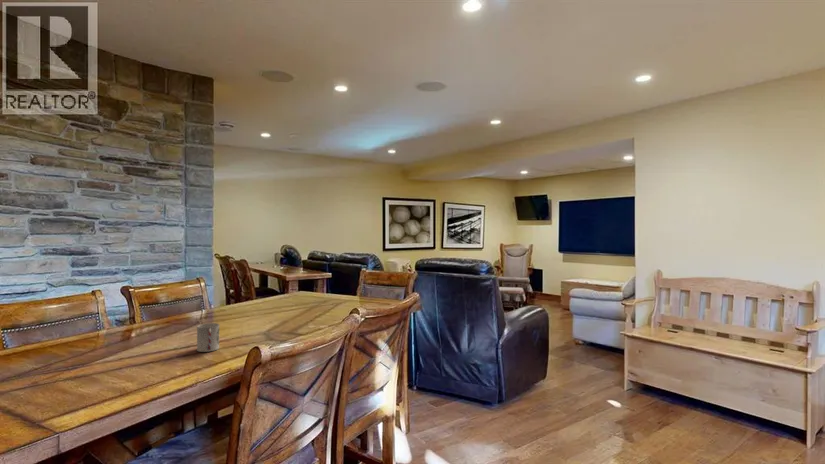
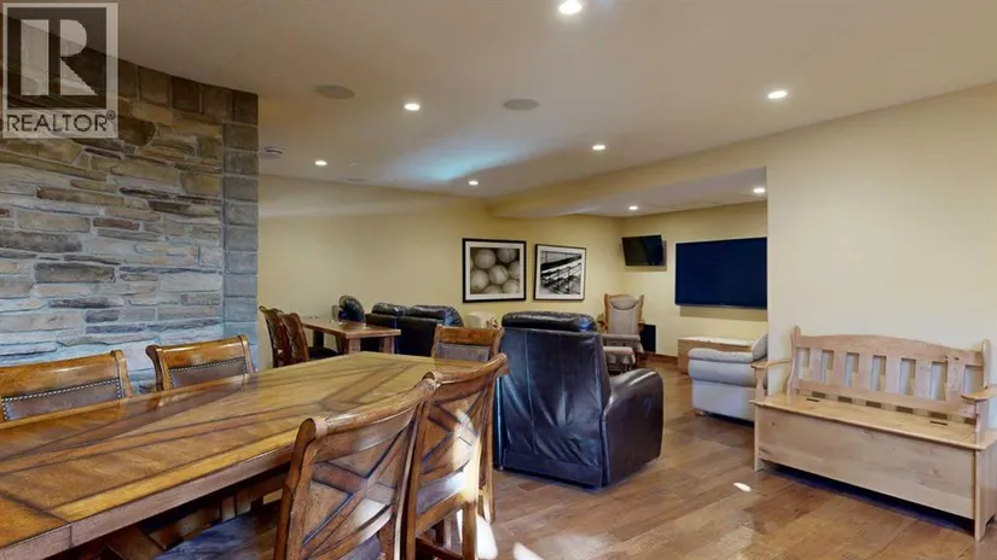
- cup (208, 338)
